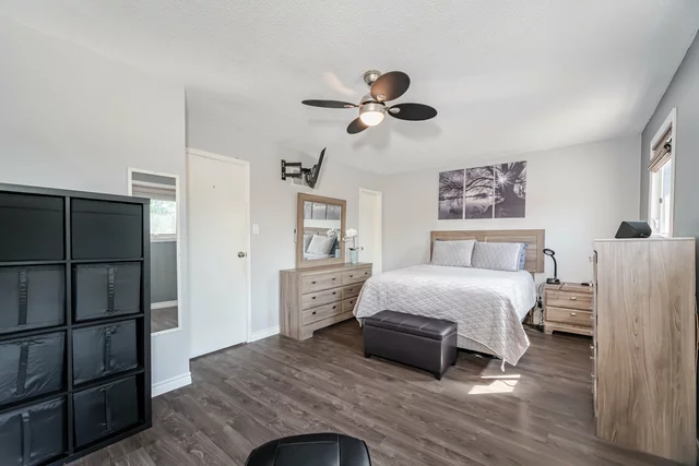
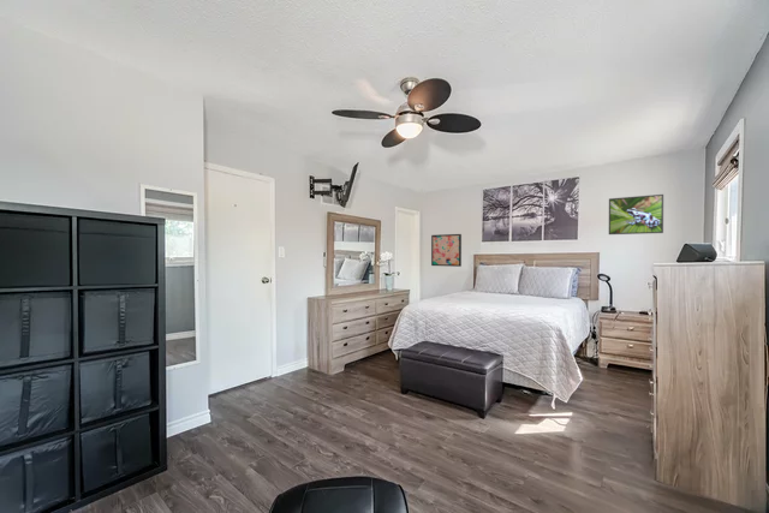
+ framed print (634, 215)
+ wall art (446, 250)
